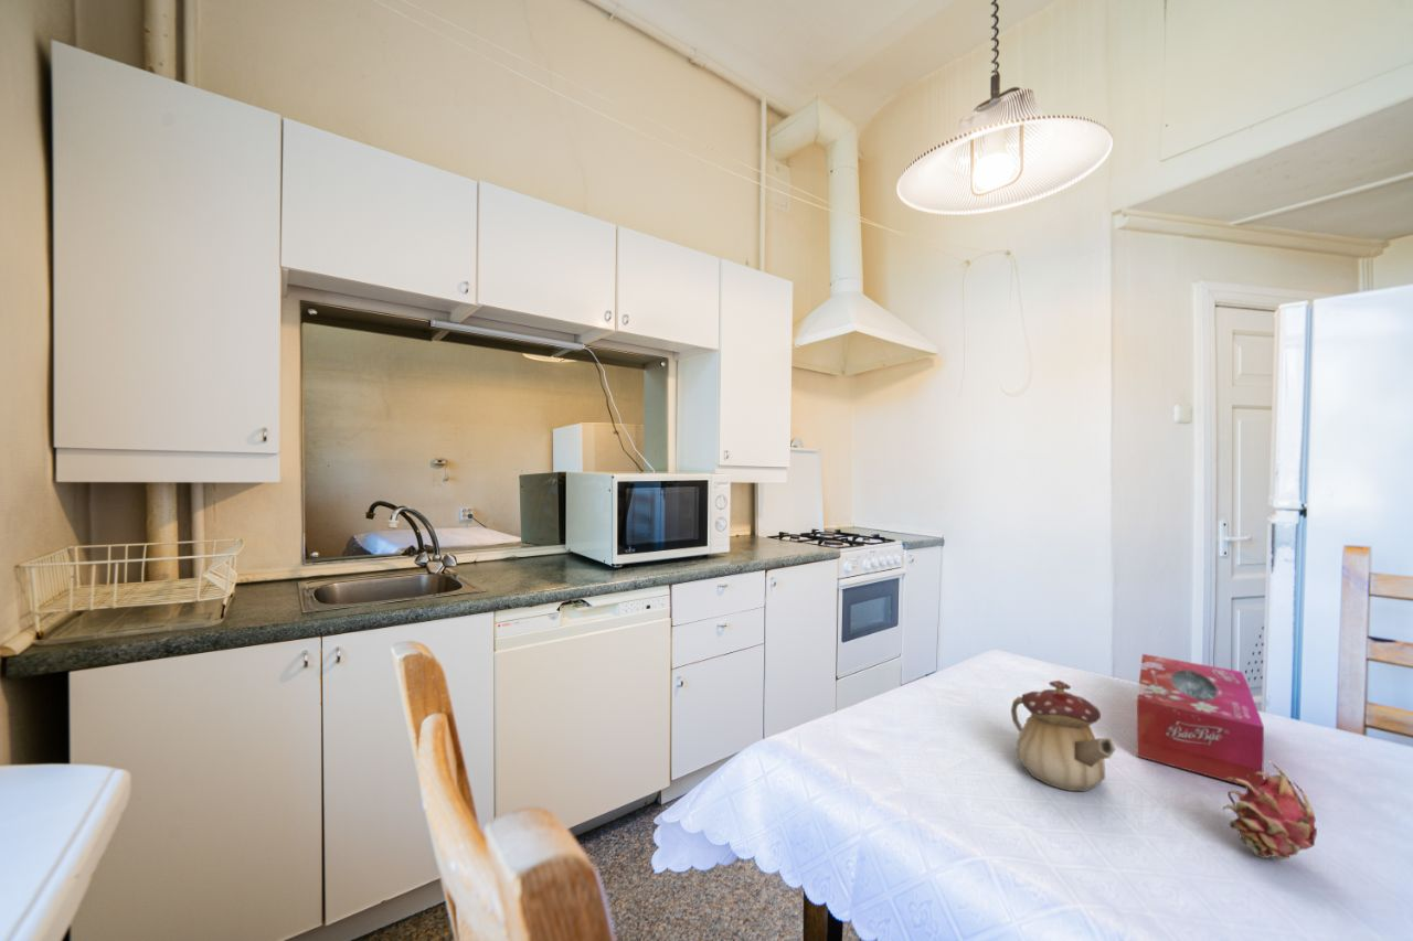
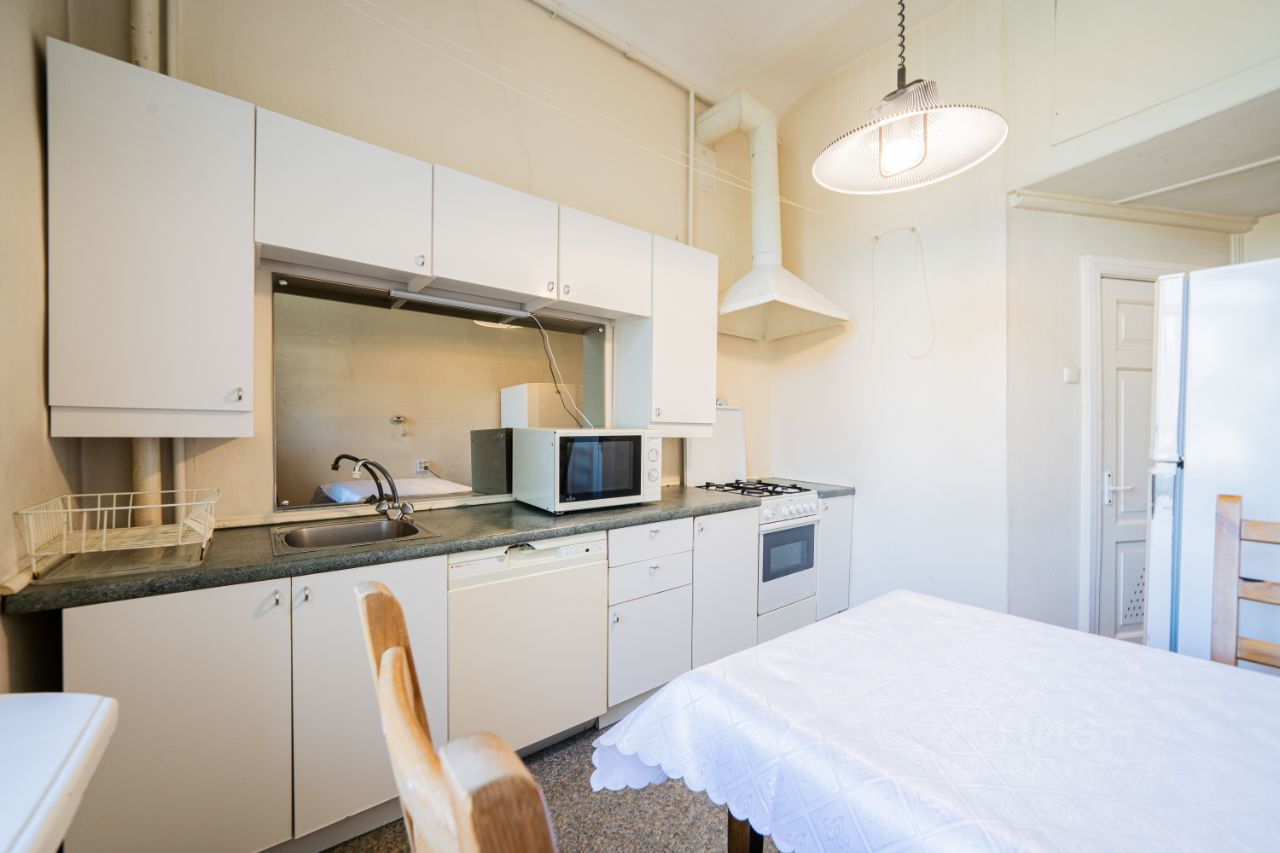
- teapot (1054, 724)
- fruit (1267, 809)
- tissue box (1192, 710)
